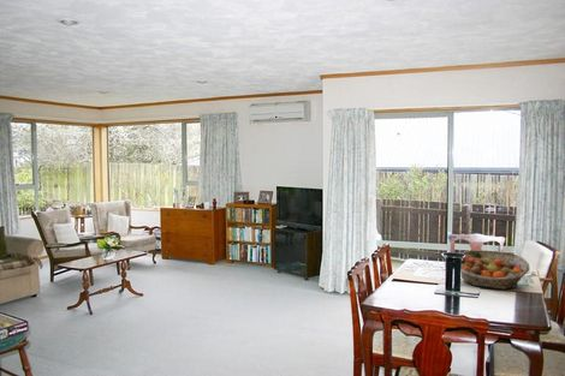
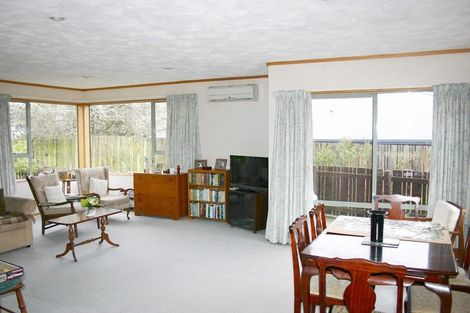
- fruit basket (489, 268)
